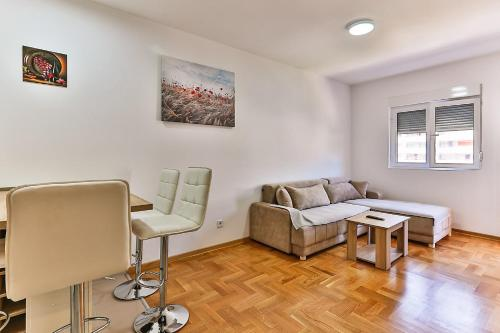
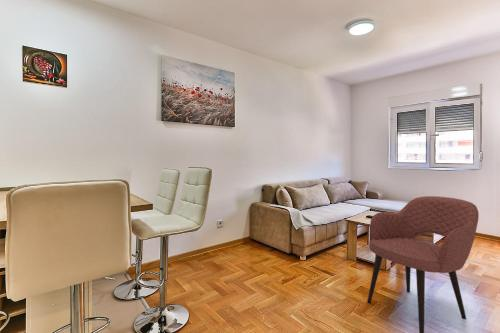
+ armchair (419, 253)
